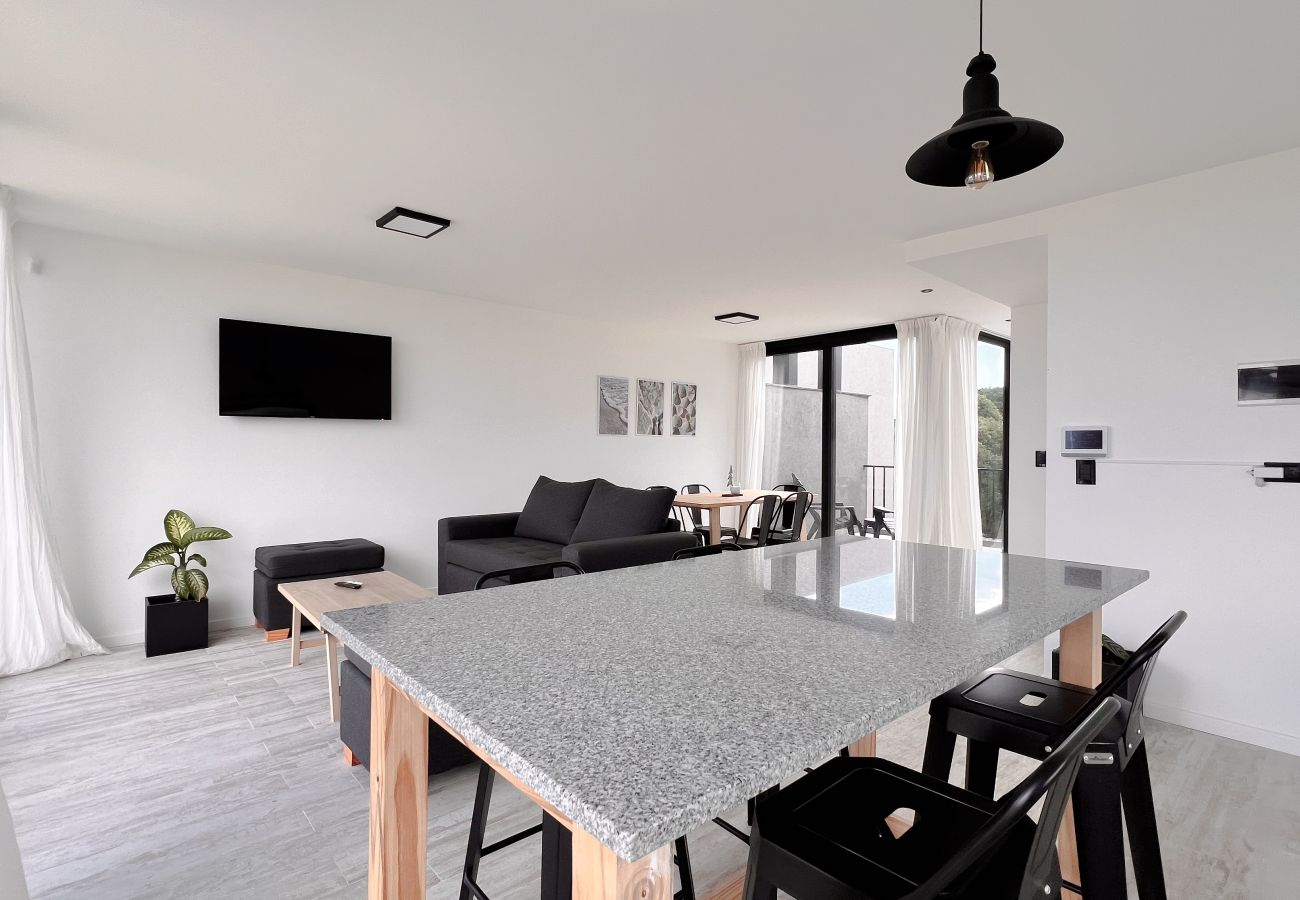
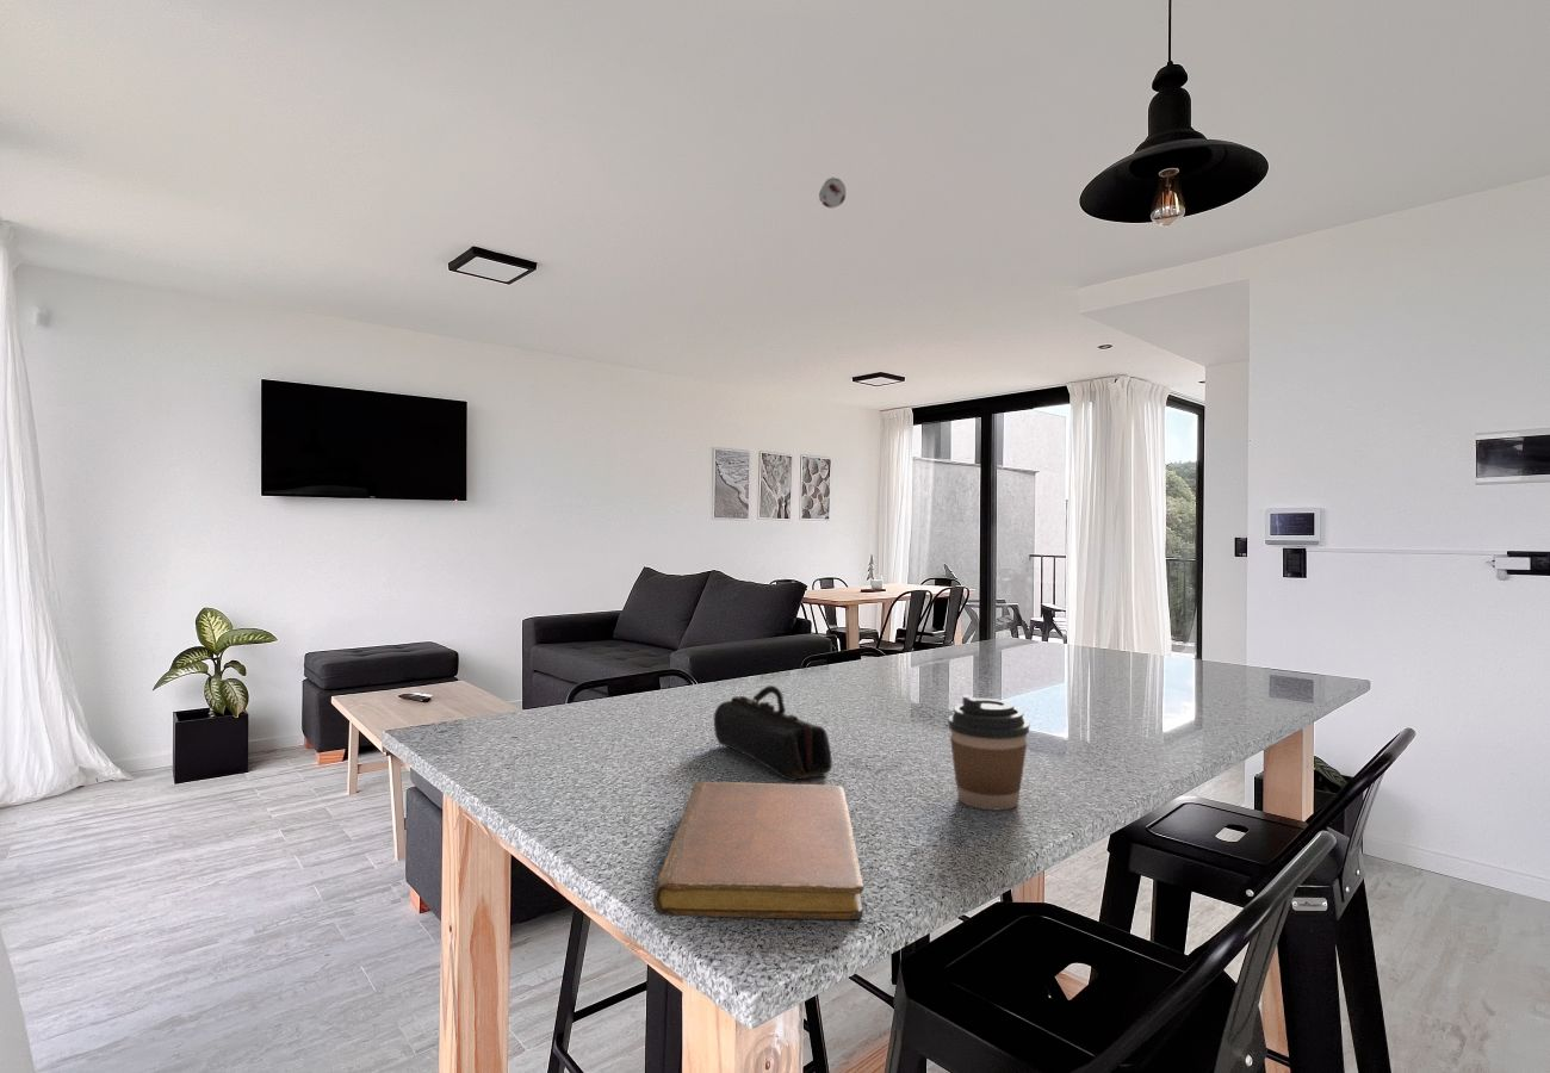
+ pencil case (768, 721)
+ smoke detector (832, 192)
+ notebook (763, 838)
+ coffee cup (987, 748)
